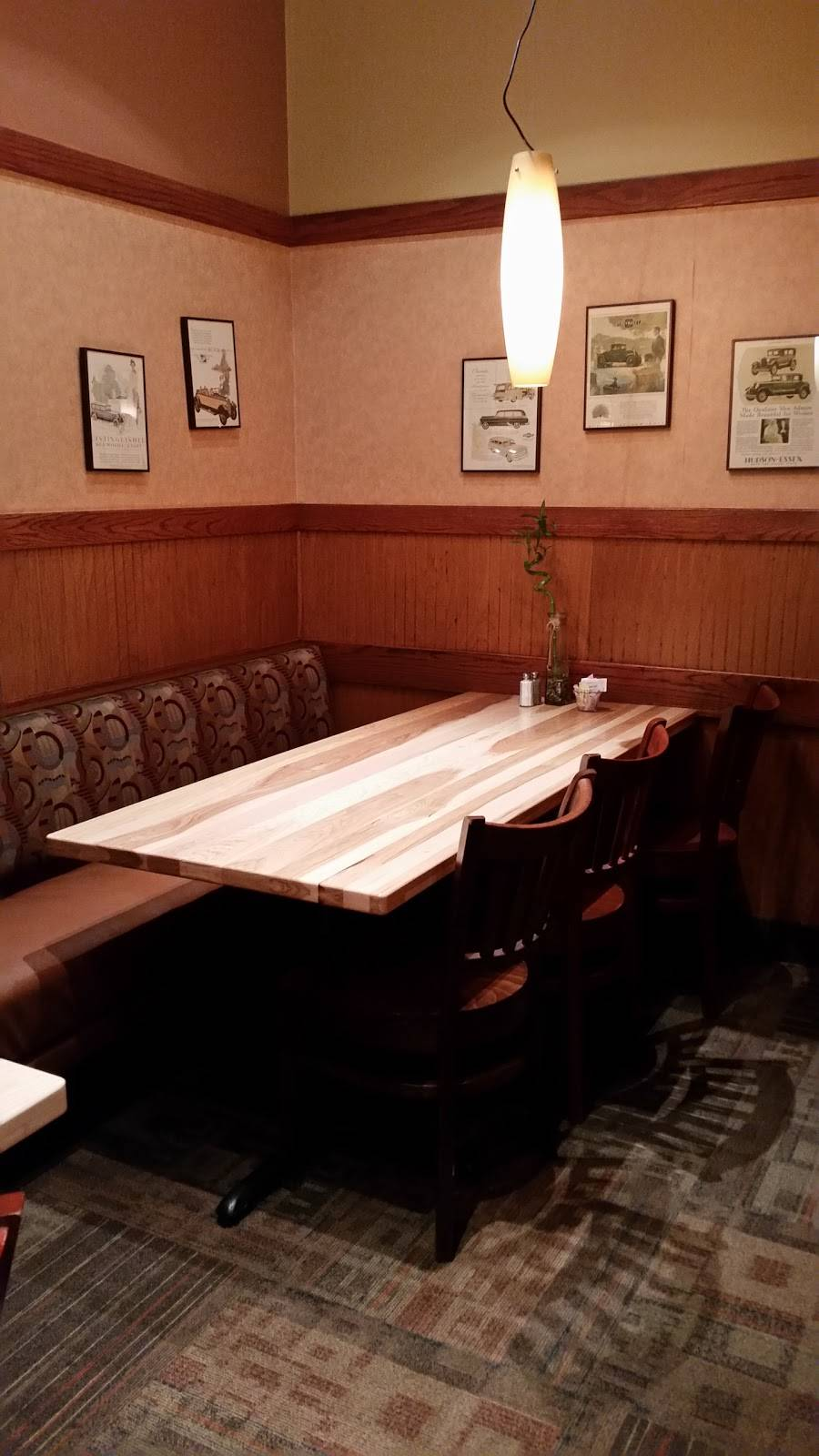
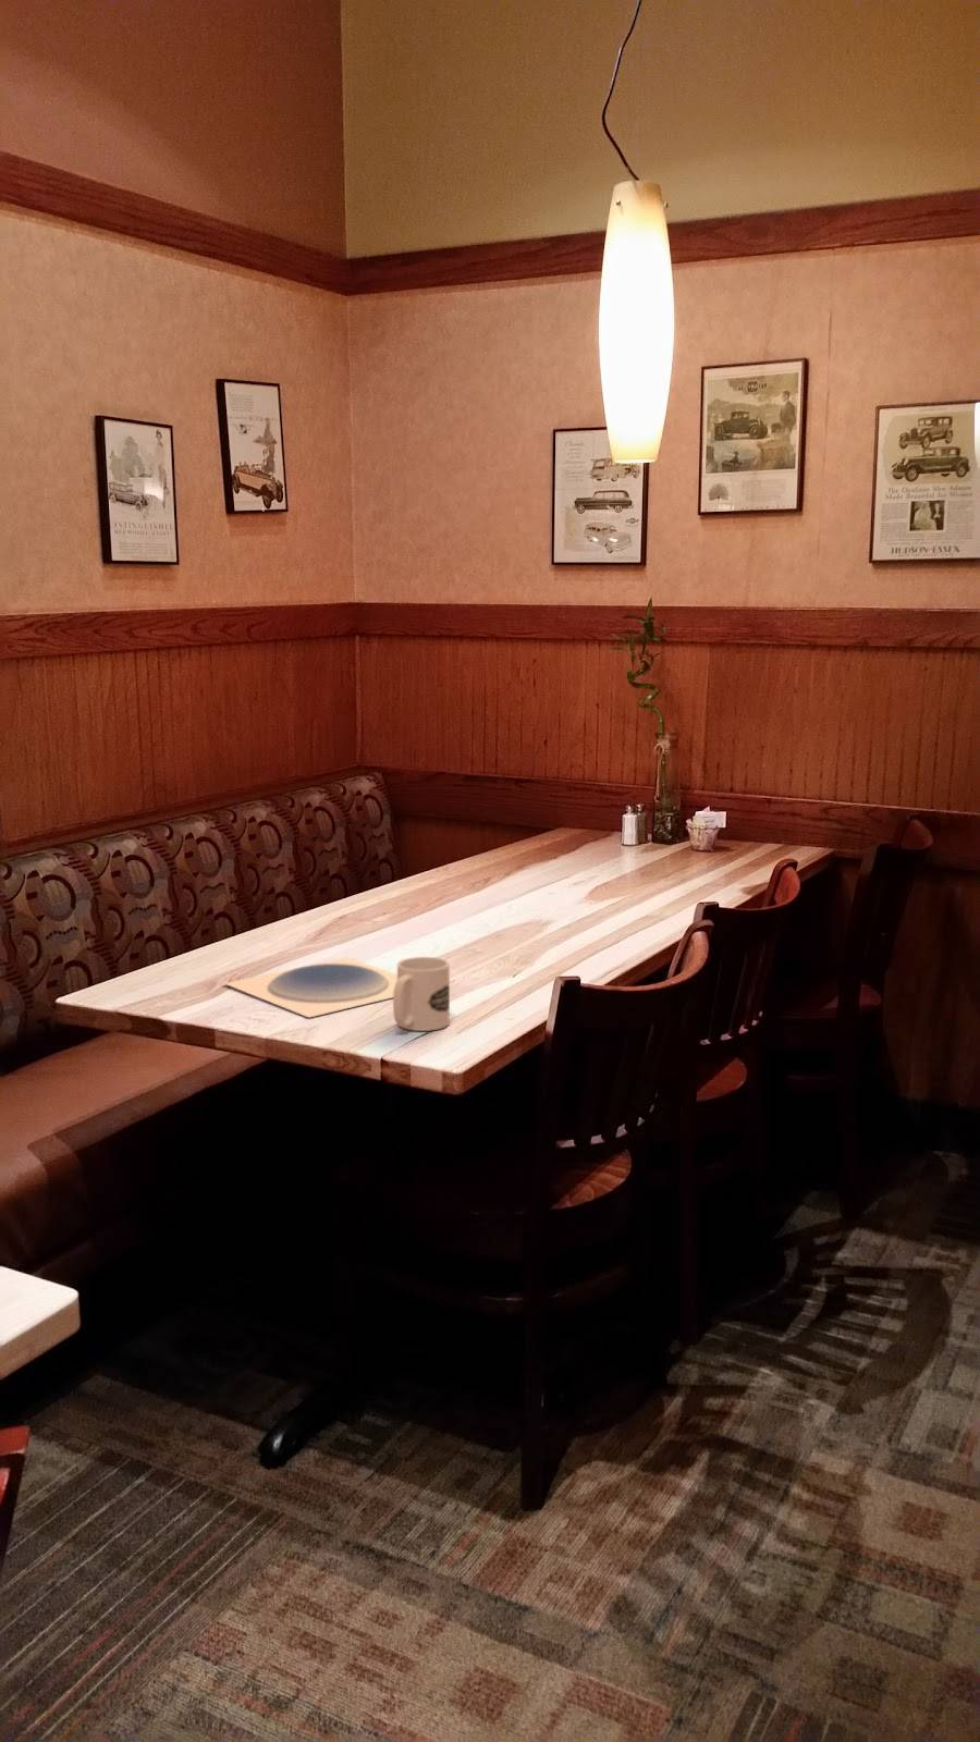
+ mug (418, 995)
+ plate (329, 979)
